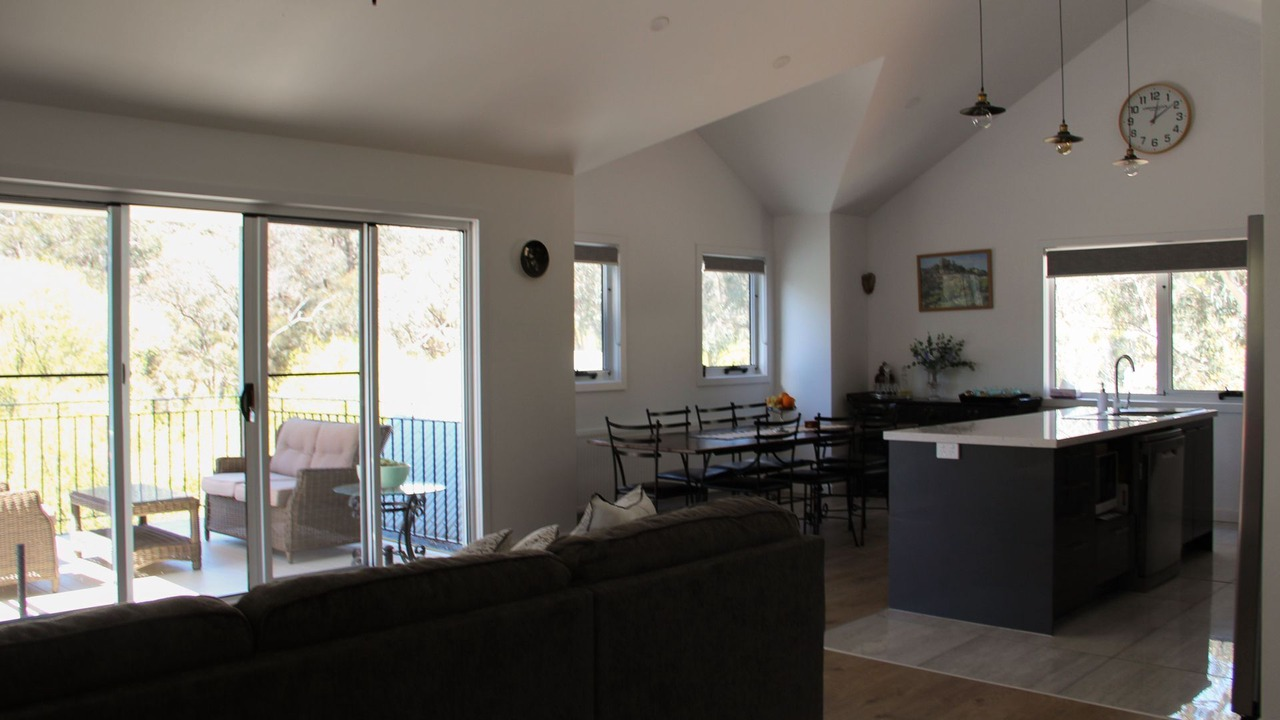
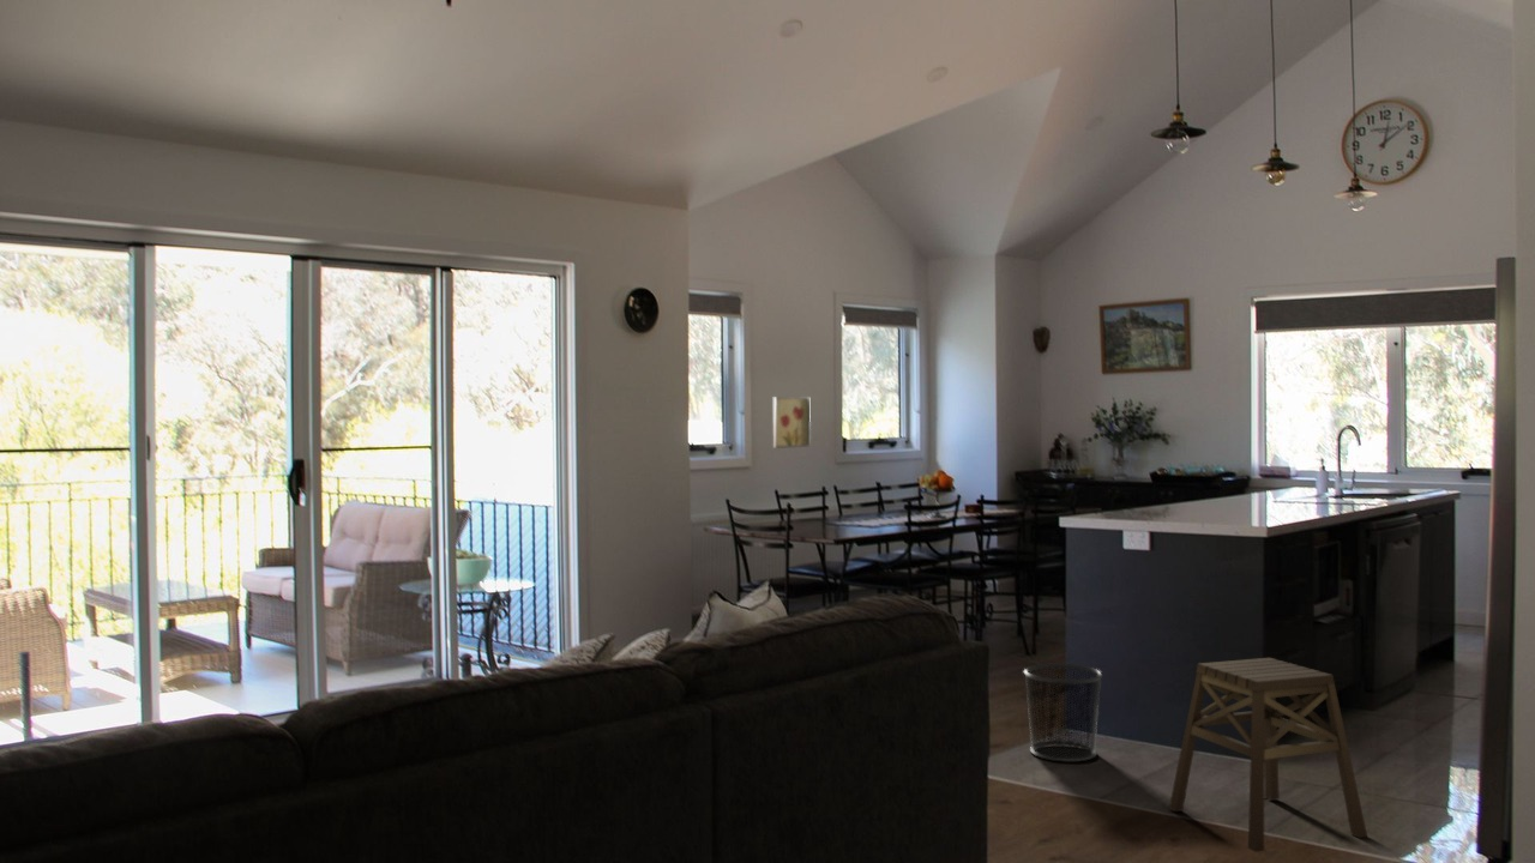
+ wall art (790, 422)
+ waste bin (1063, 711)
+ stool (1264, 746)
